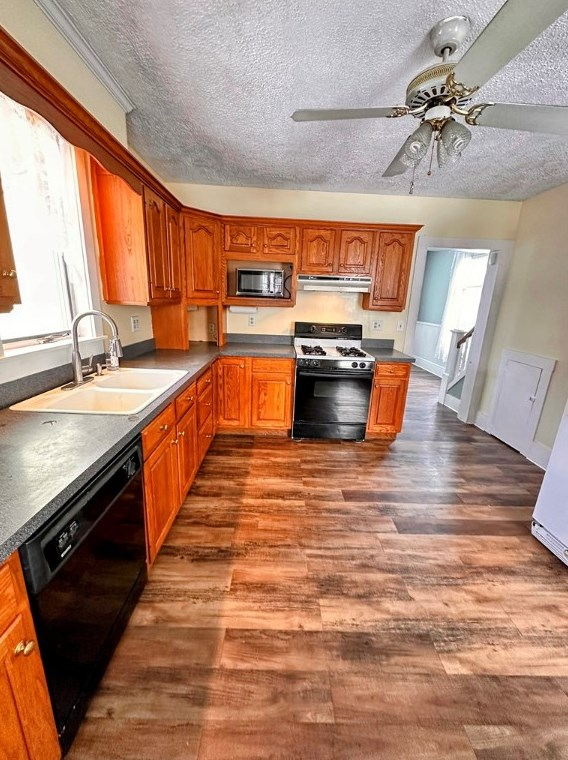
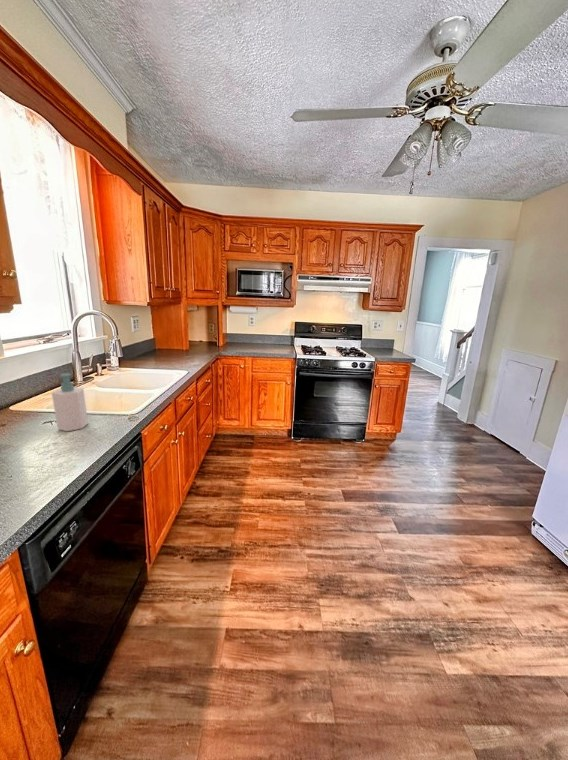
+ soap bottle (69, 400)
